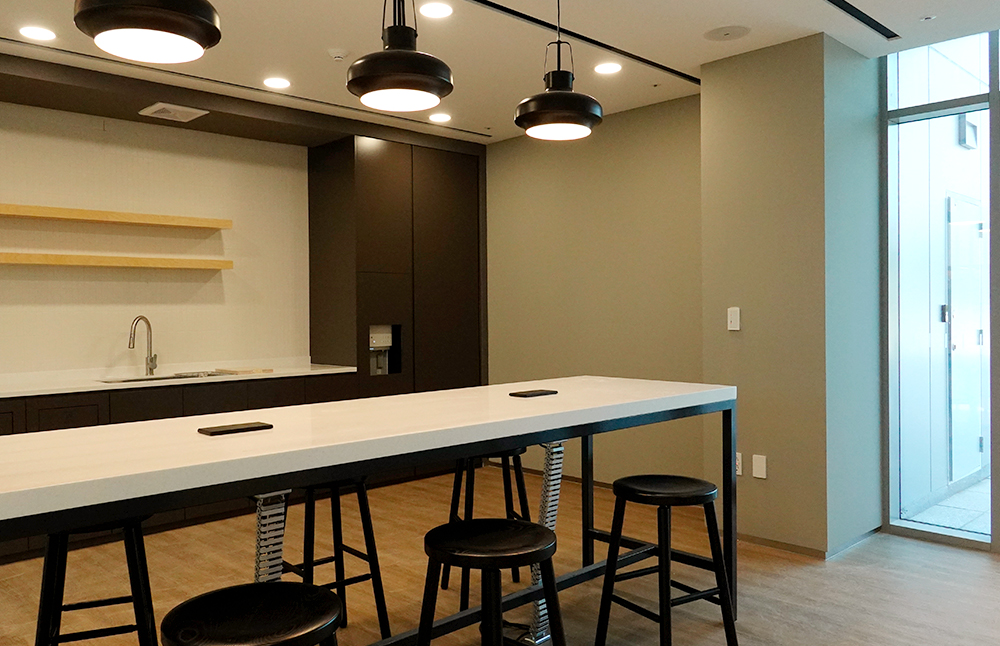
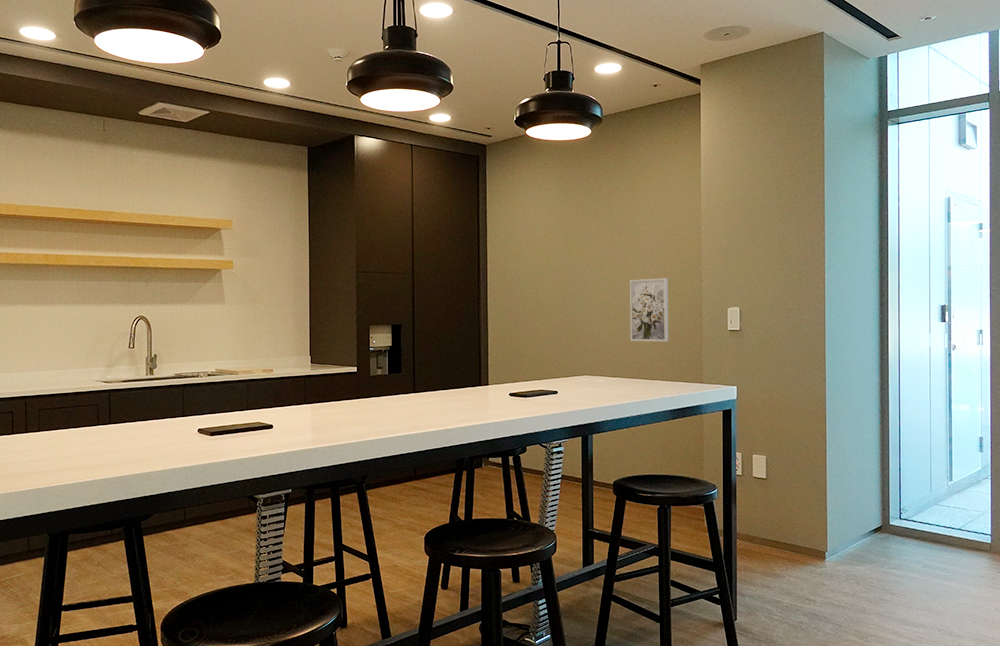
+ wall art (648, 310)
